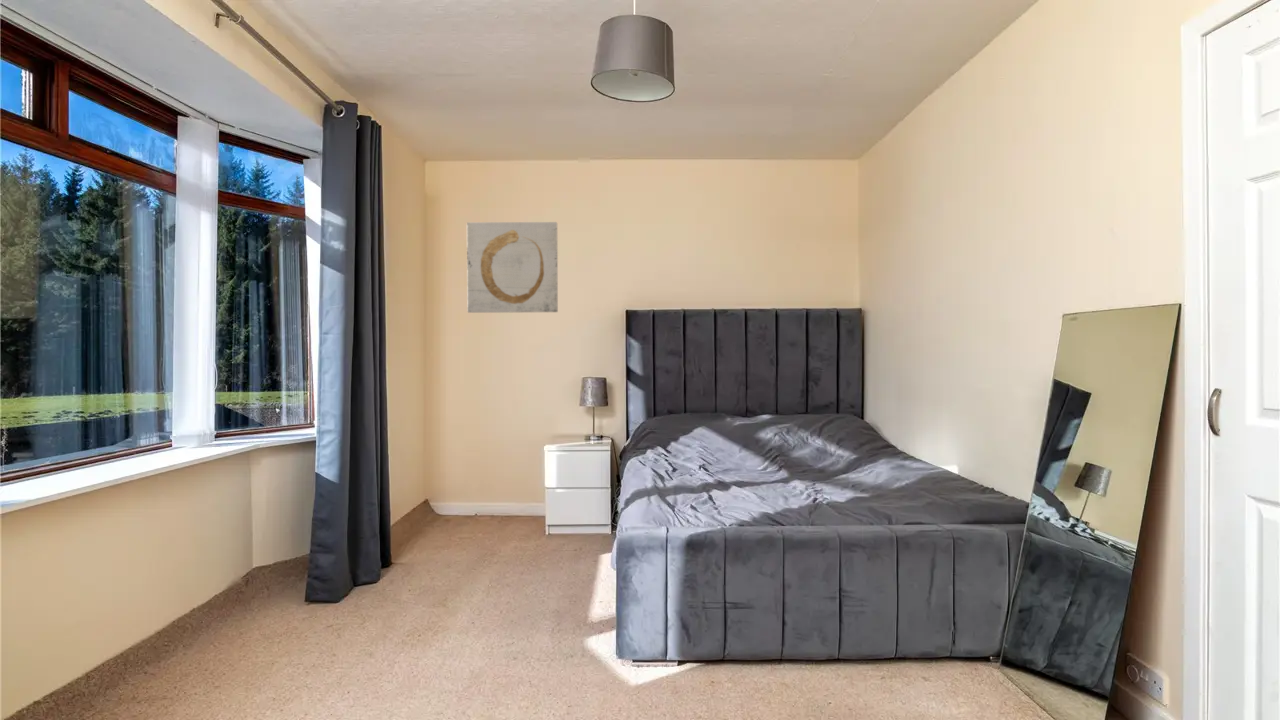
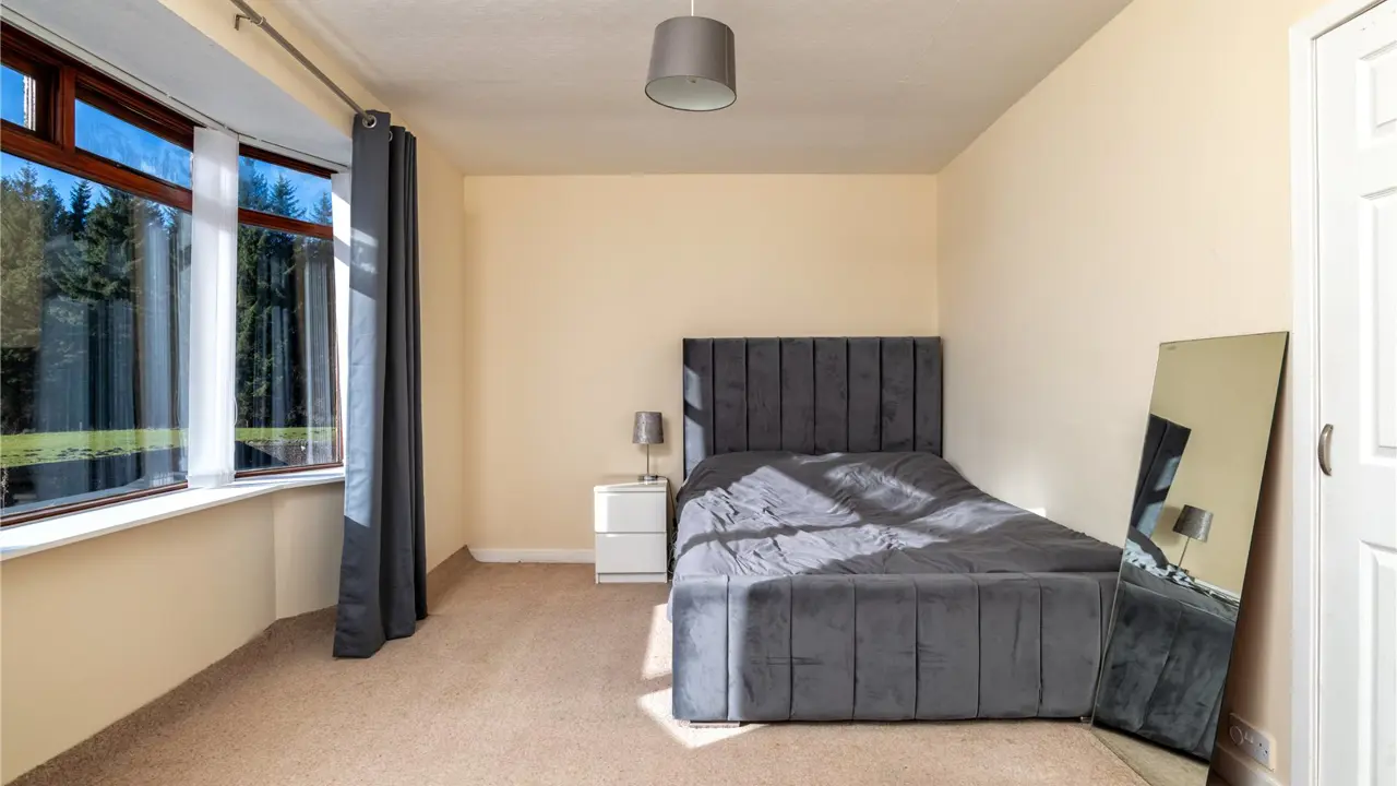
- wall art (512, 267)
